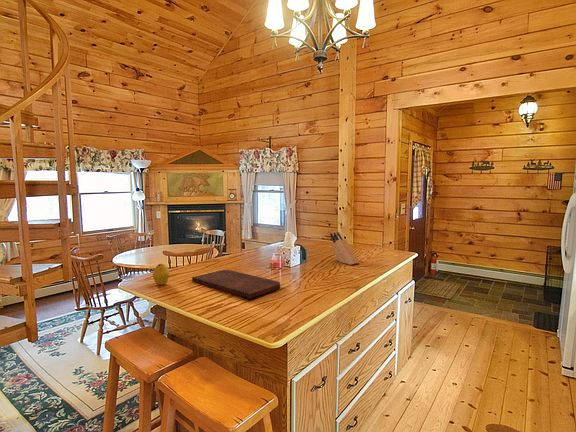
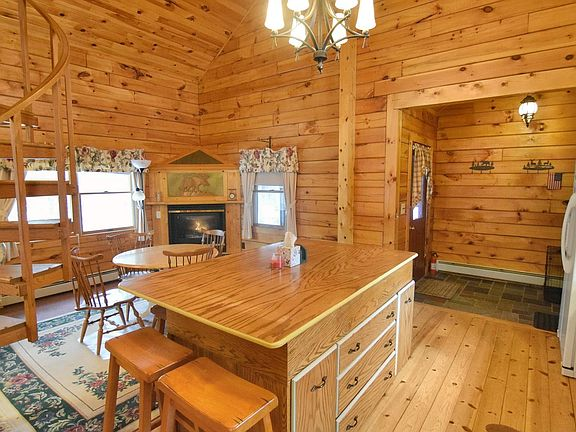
- knife block (343, 247)
- cutting board (236, 281)
- fruit (161, 273)
